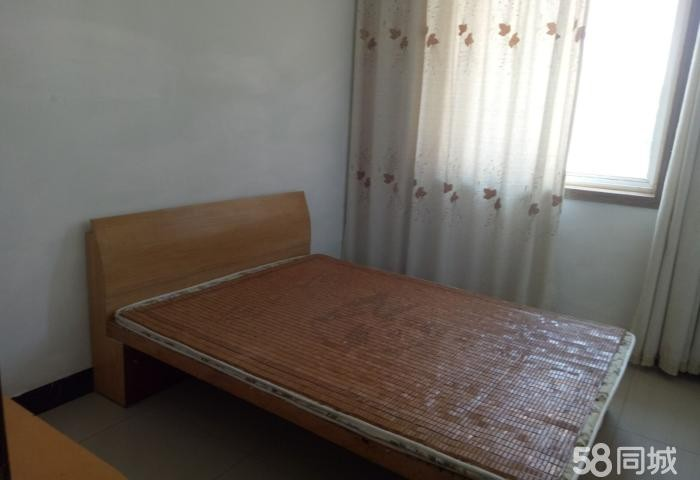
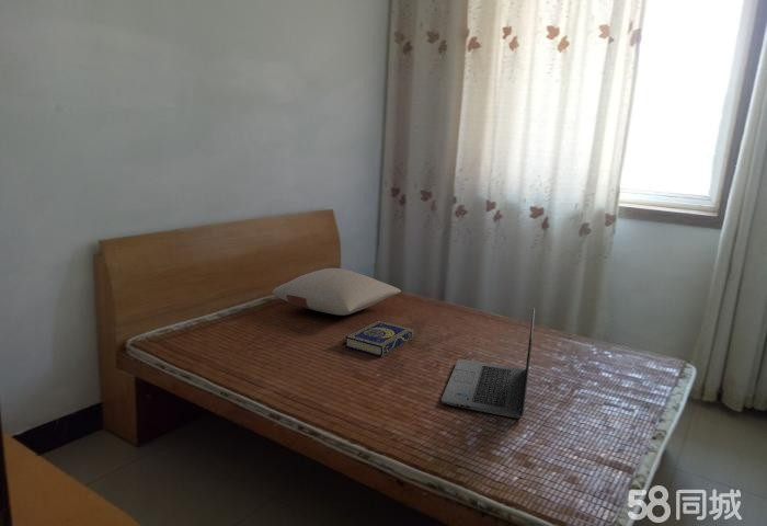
+ laptop (486, 363)
+ pillow (339, 290)
+ book (380, 336)
